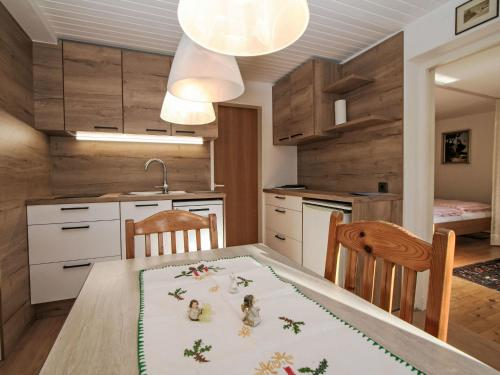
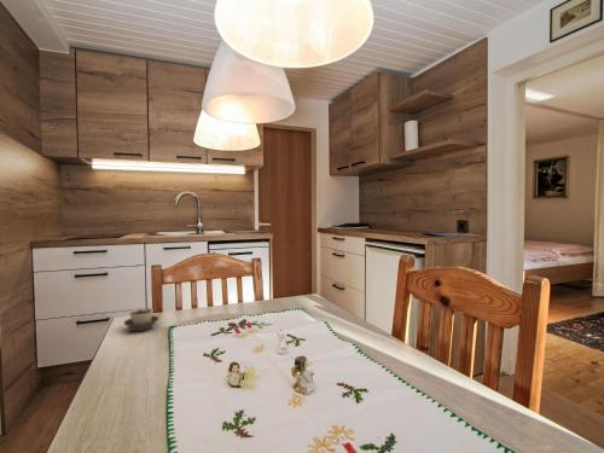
+ cup (141, 319)
